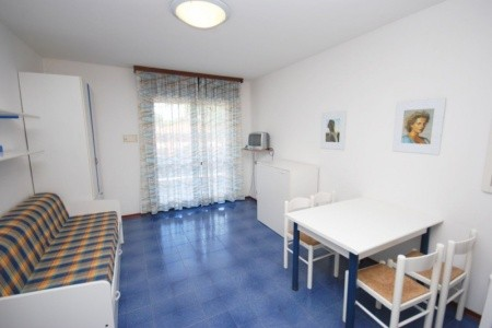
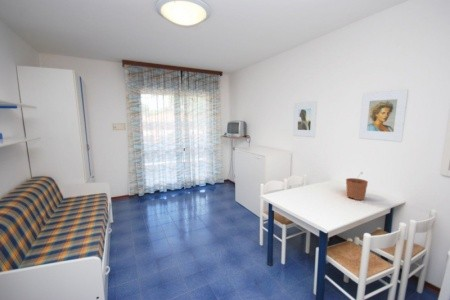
+ plant pot (356, 184)
